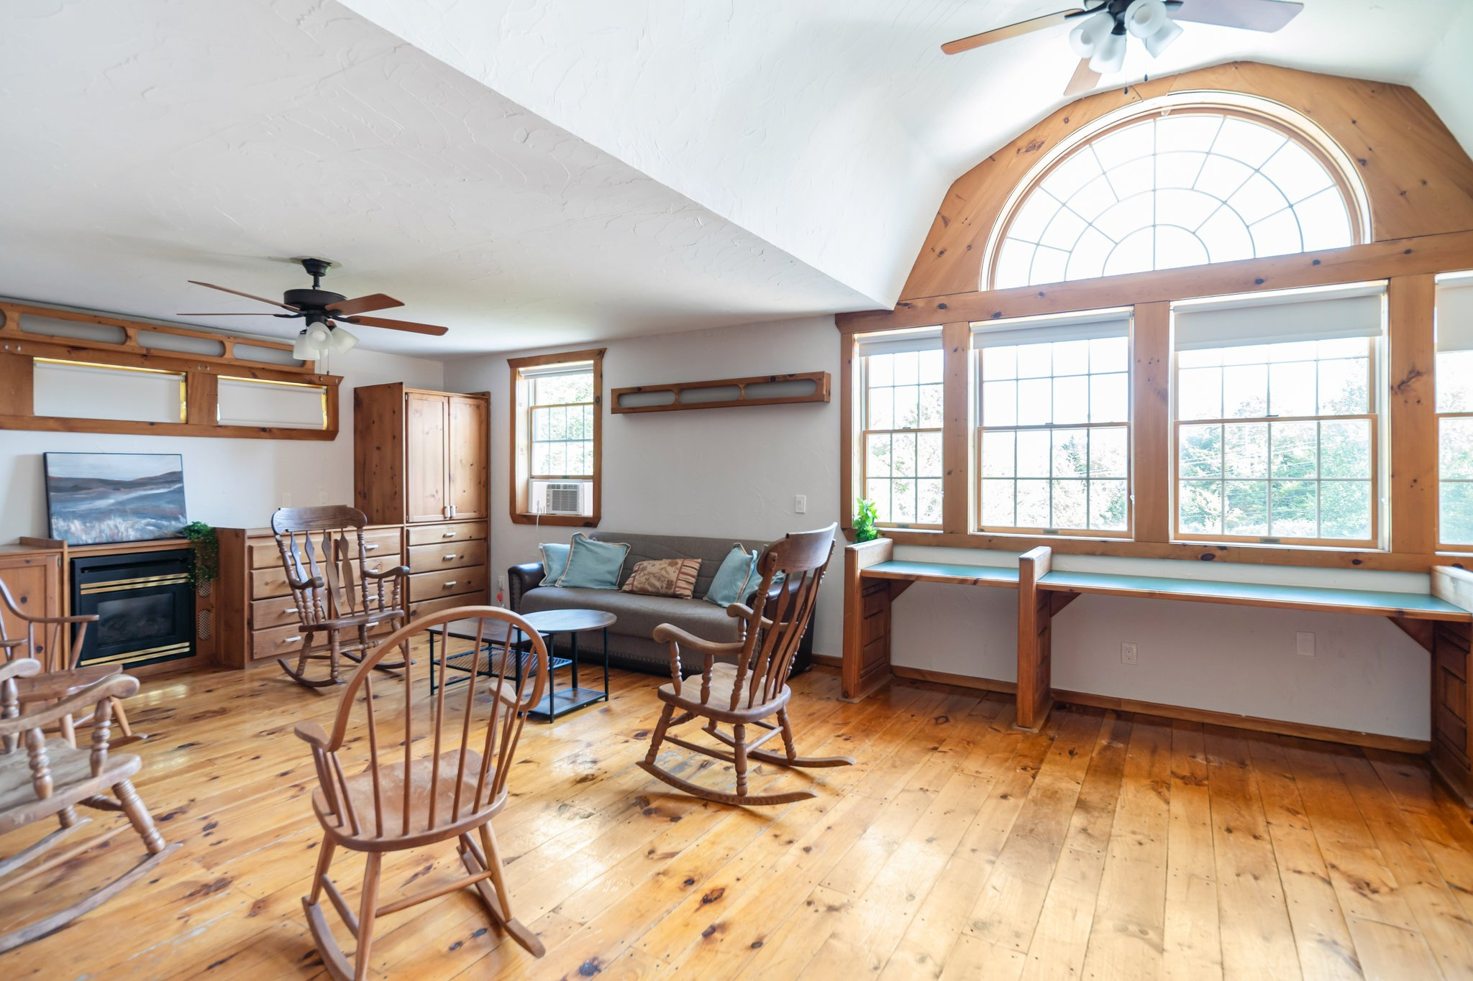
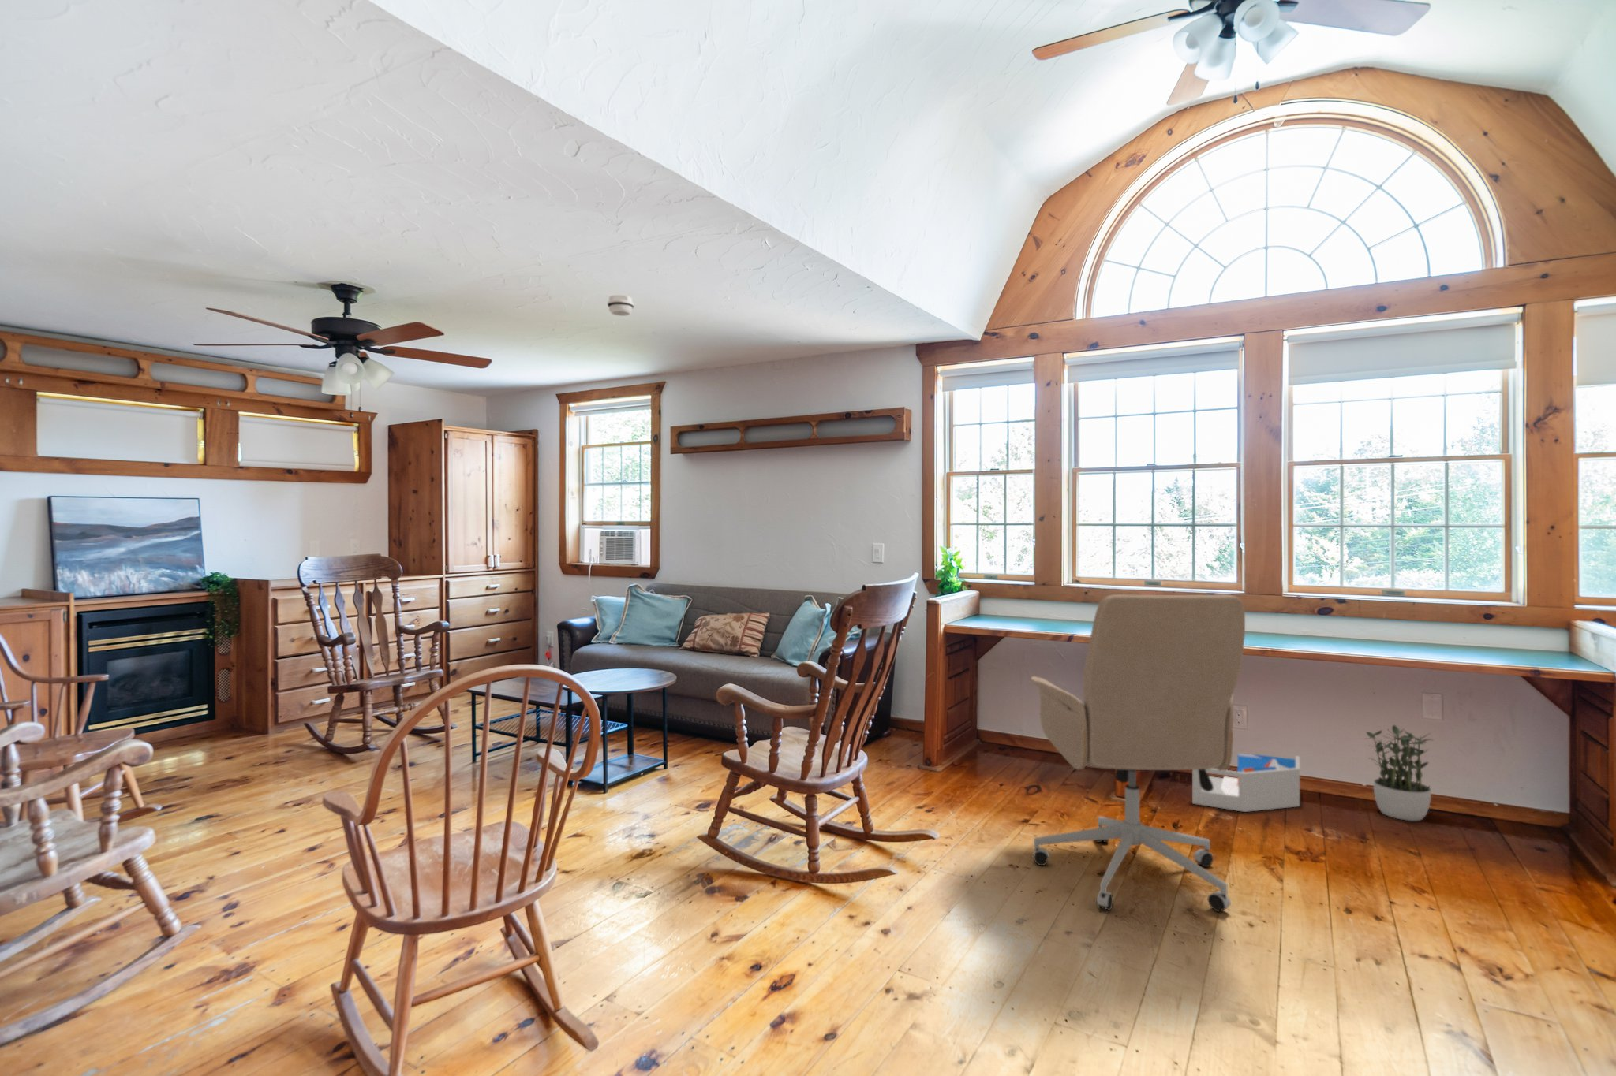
+ potted plant (1397, 769)
+ storage bin (1247, 779)
+ office chair (1134, 733)
+ smoke detector (620, 305)
